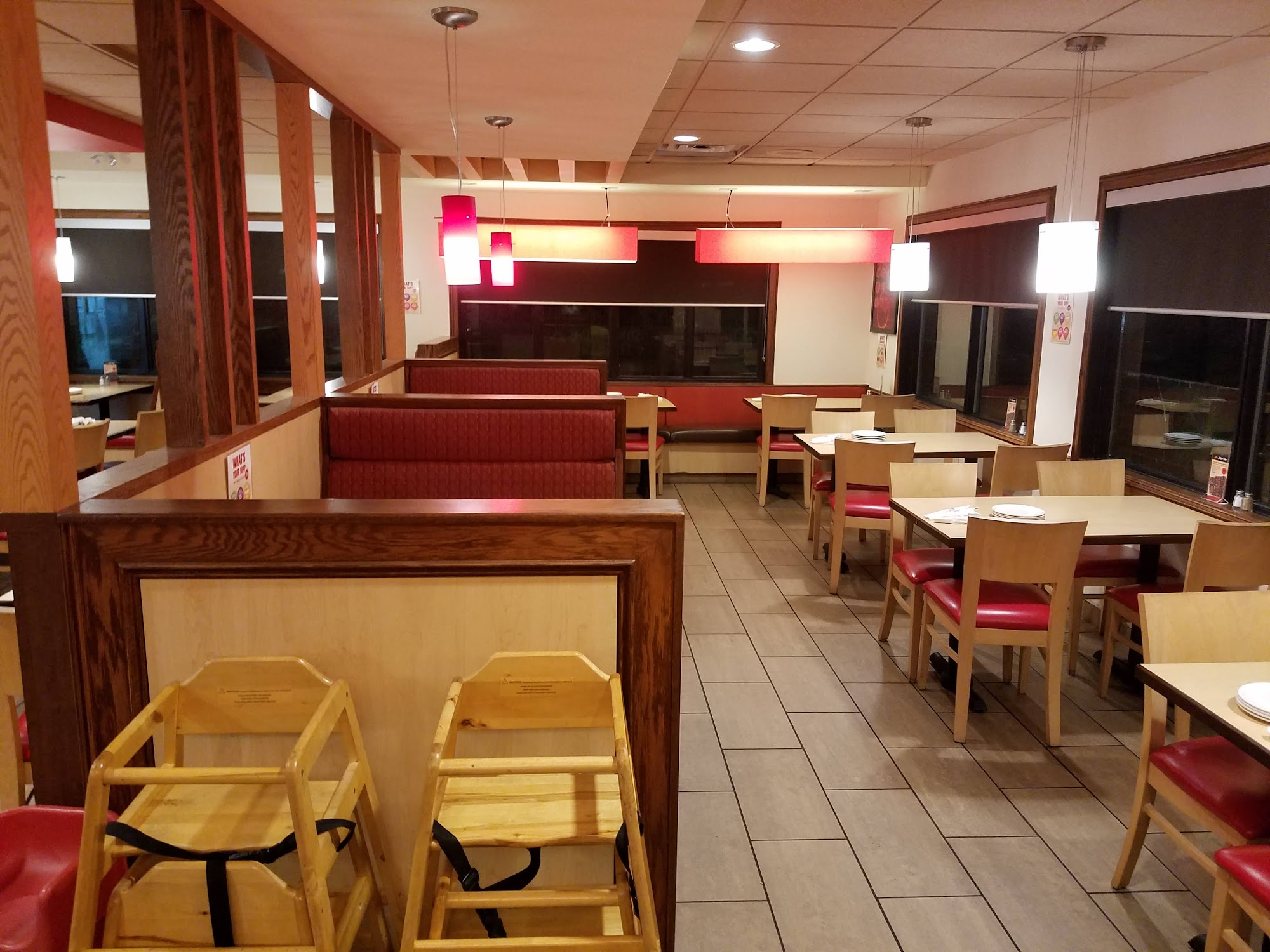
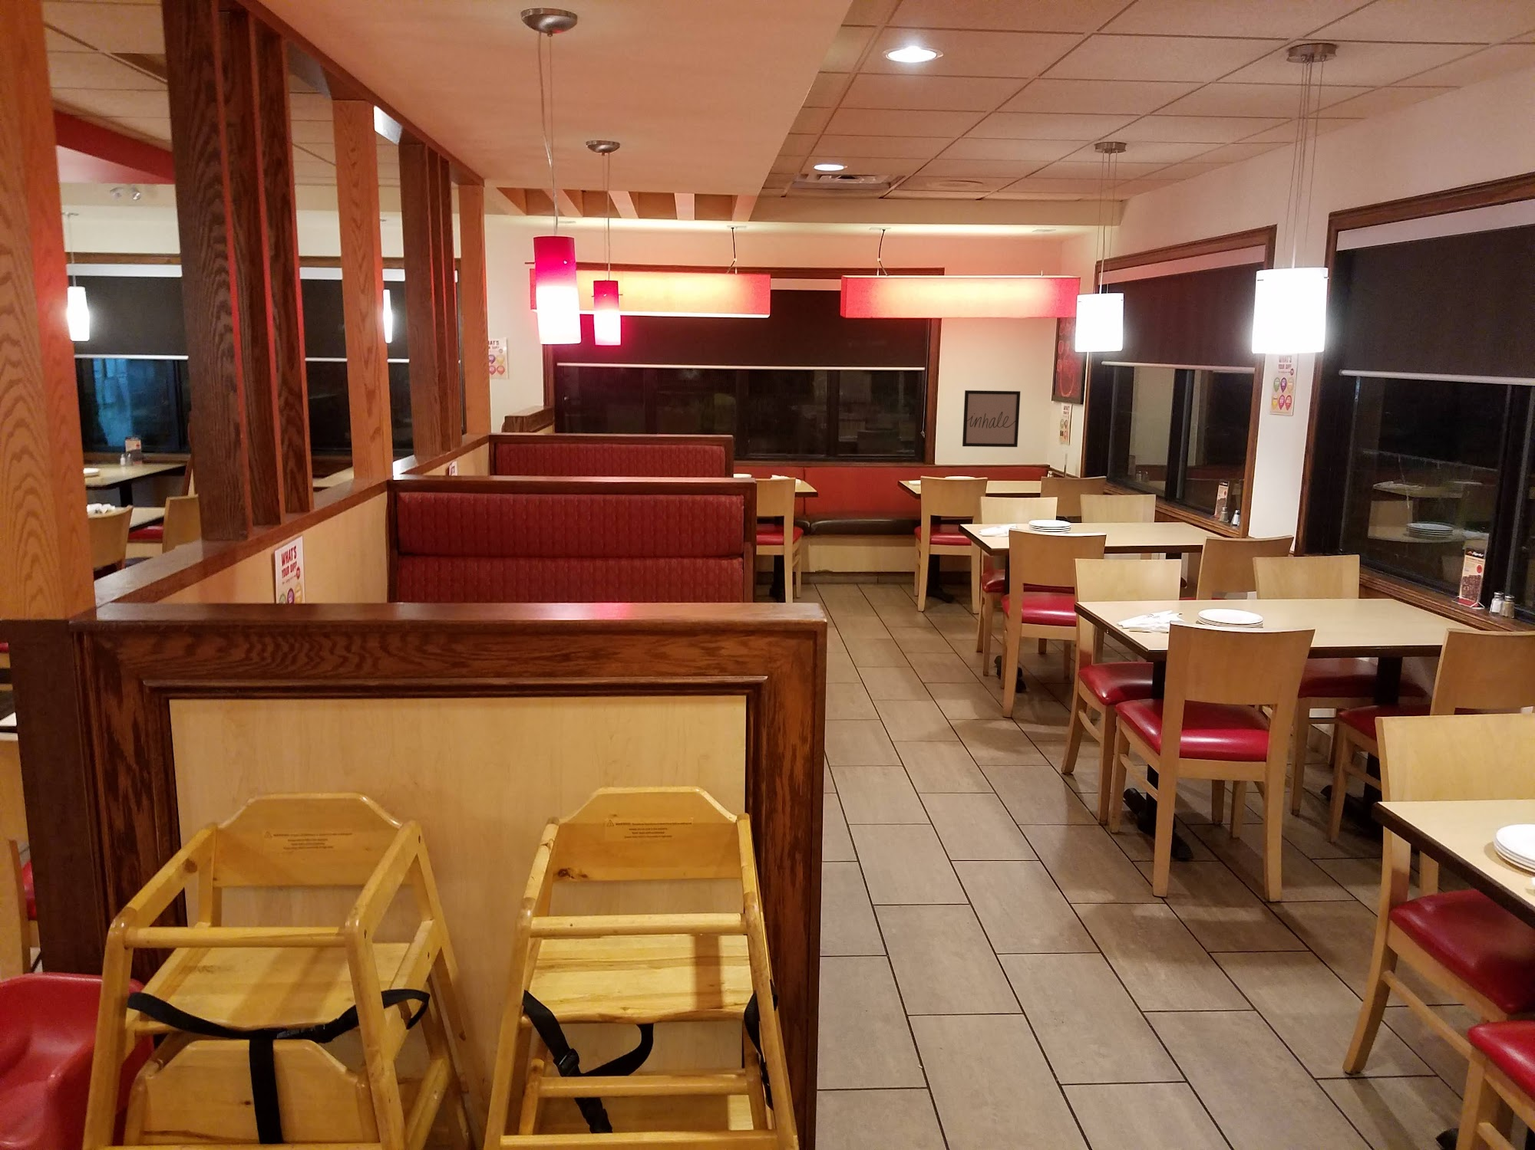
+ wall art (991, 419)
